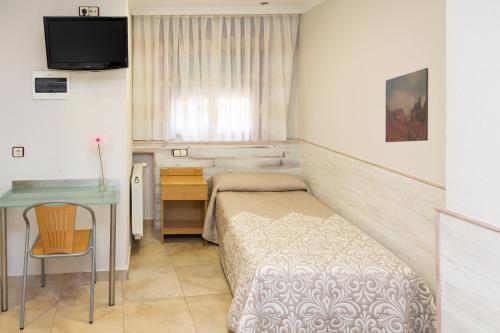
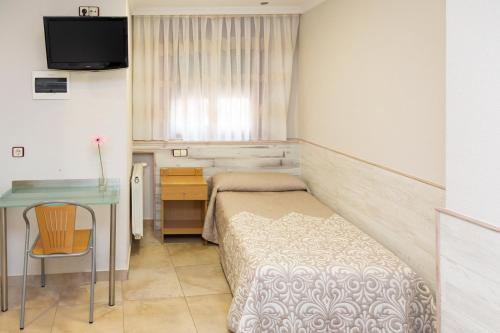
- wall art (405, 108)
